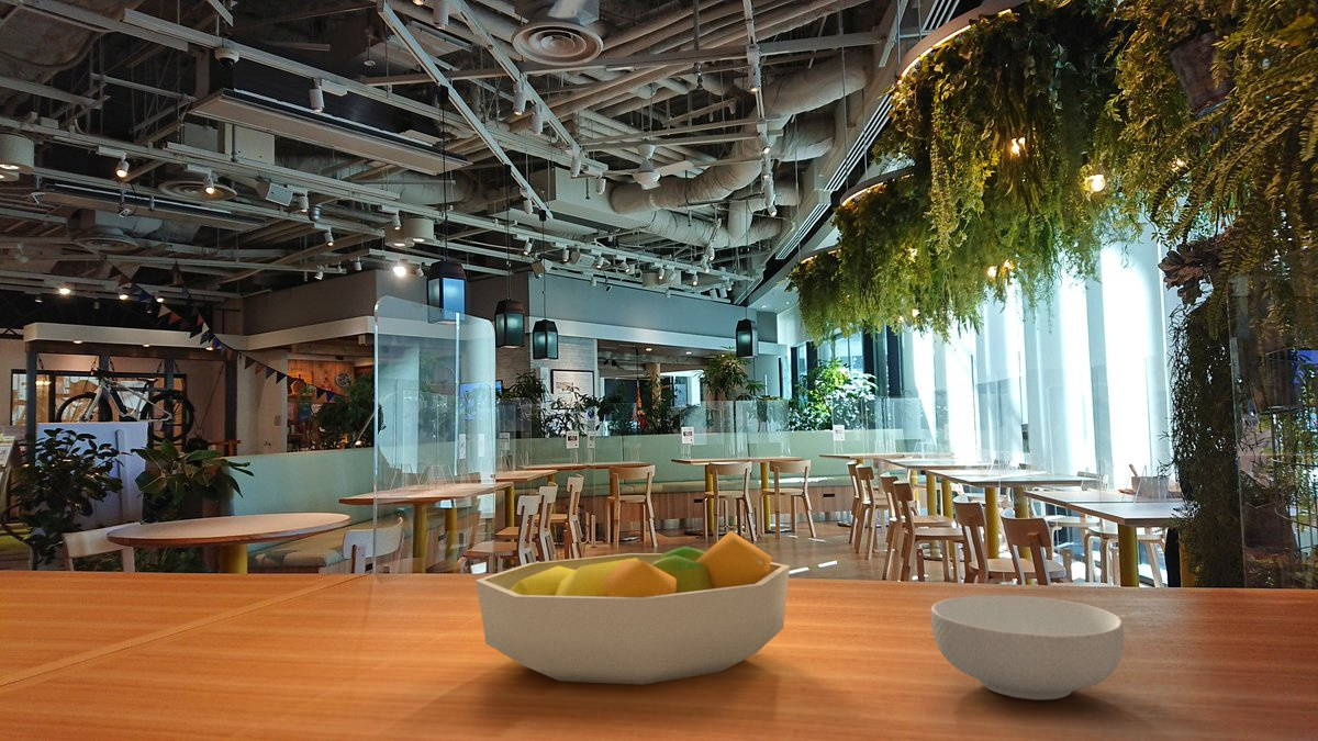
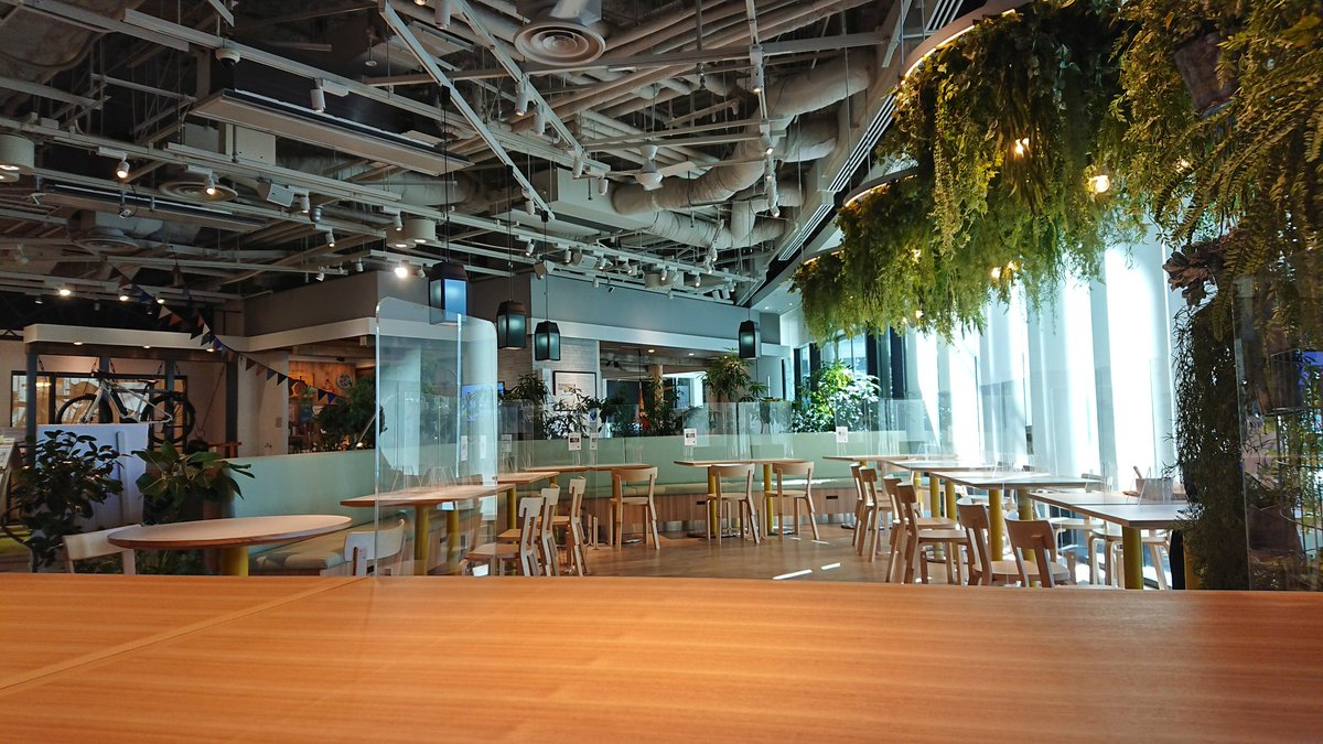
- cereal bowl (1024, 648)
- fruit bowl (635, 595)
